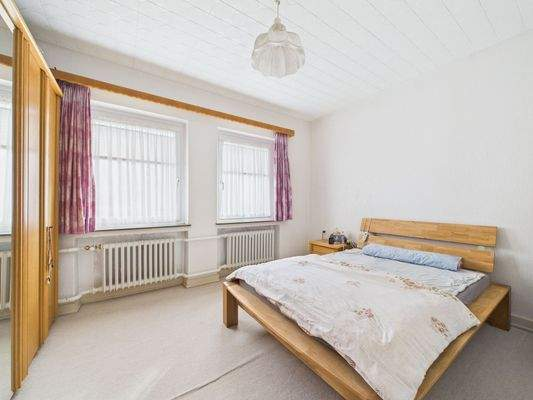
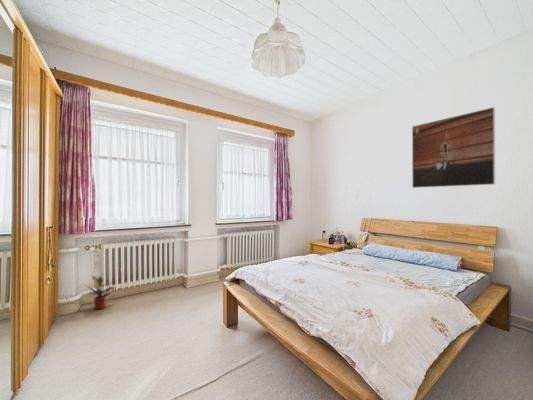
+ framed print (449, 152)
+ potted plant (101, 292)
